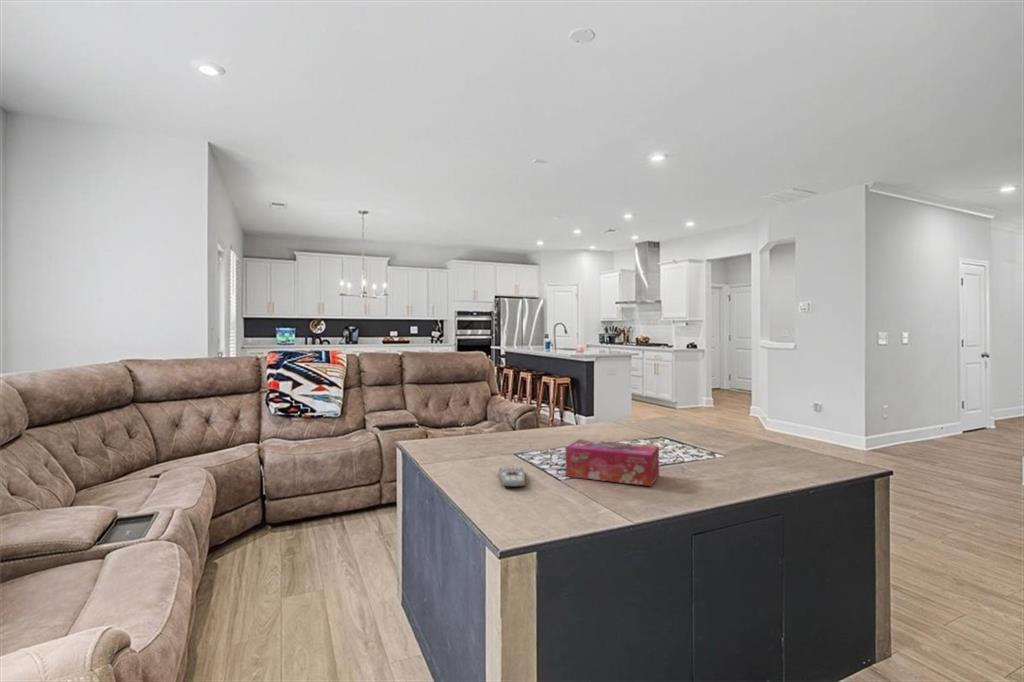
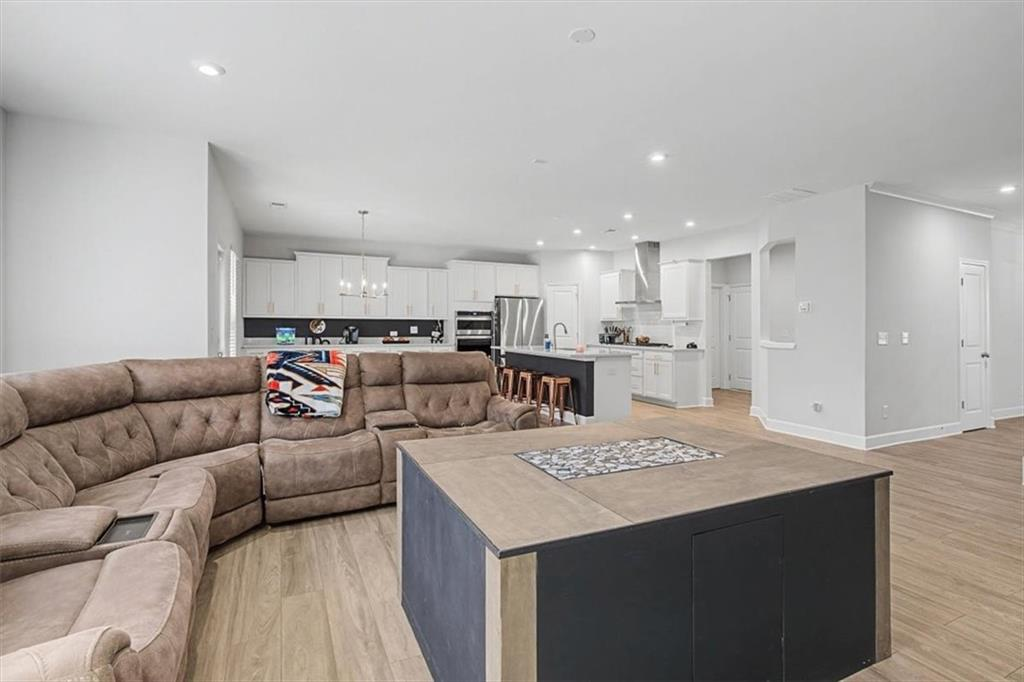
- tissue box (612, 461)
- remote control (512, 476)
